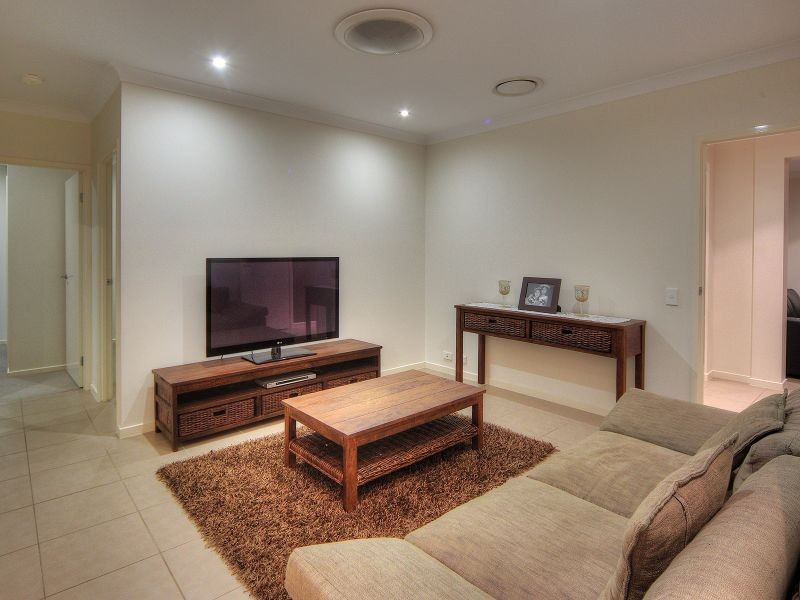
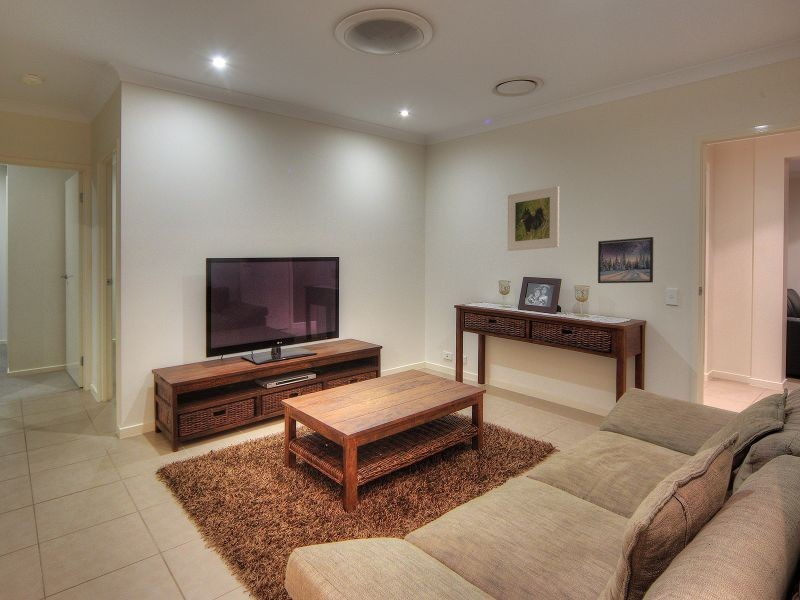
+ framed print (532, 220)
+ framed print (624, 261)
